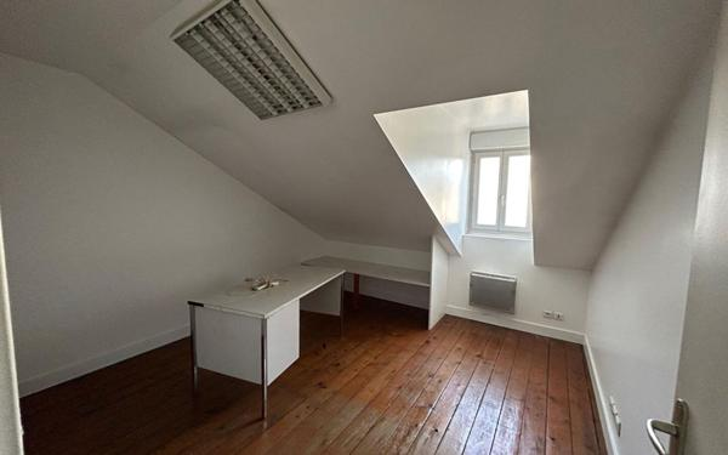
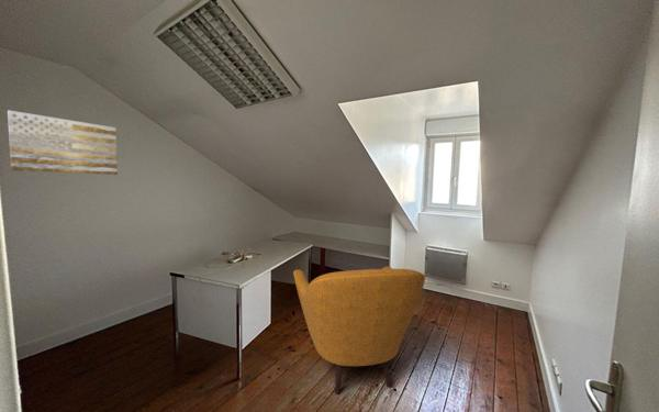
+ wall art (68, 146)
+ armchair (356, 312)
